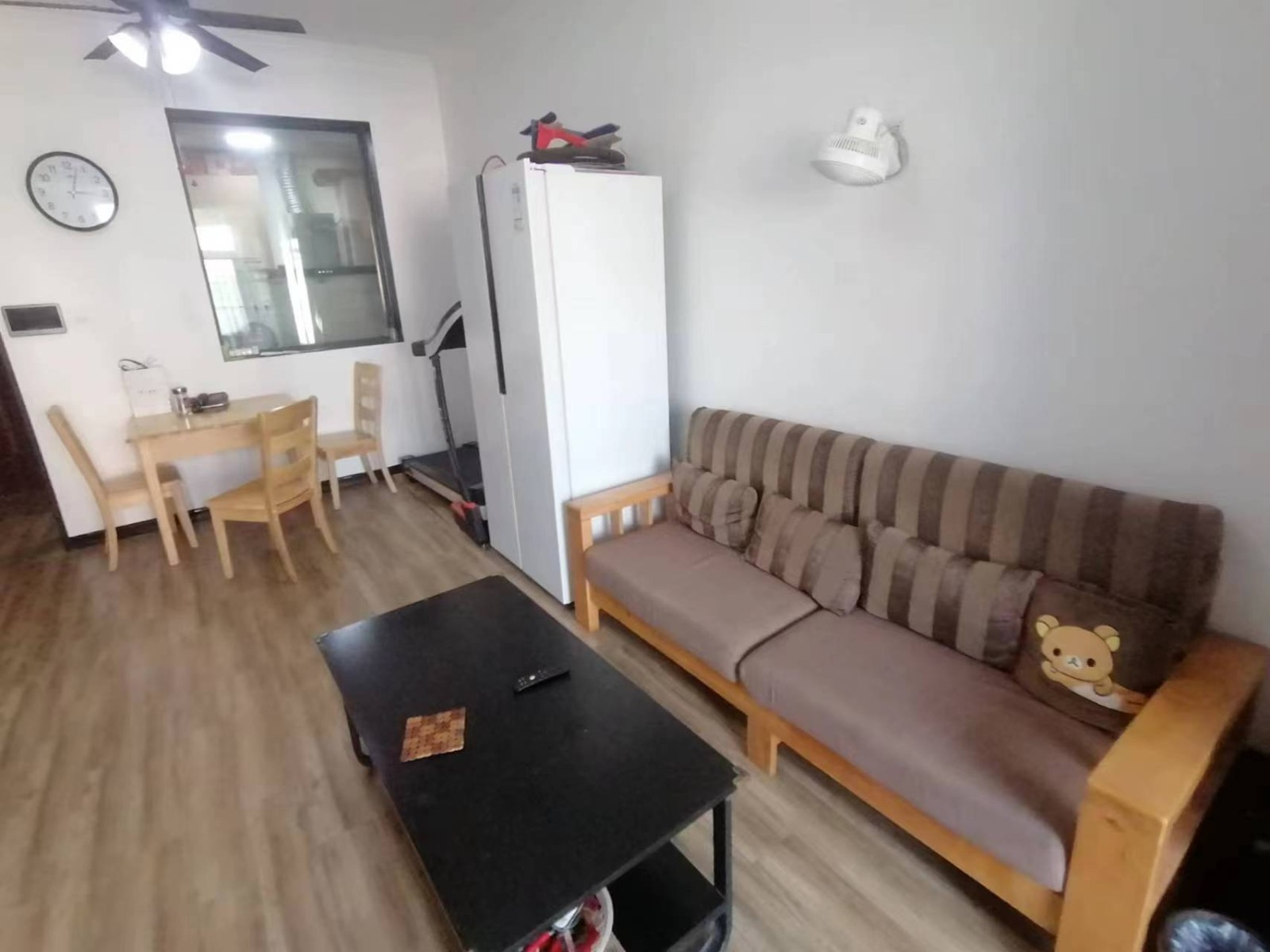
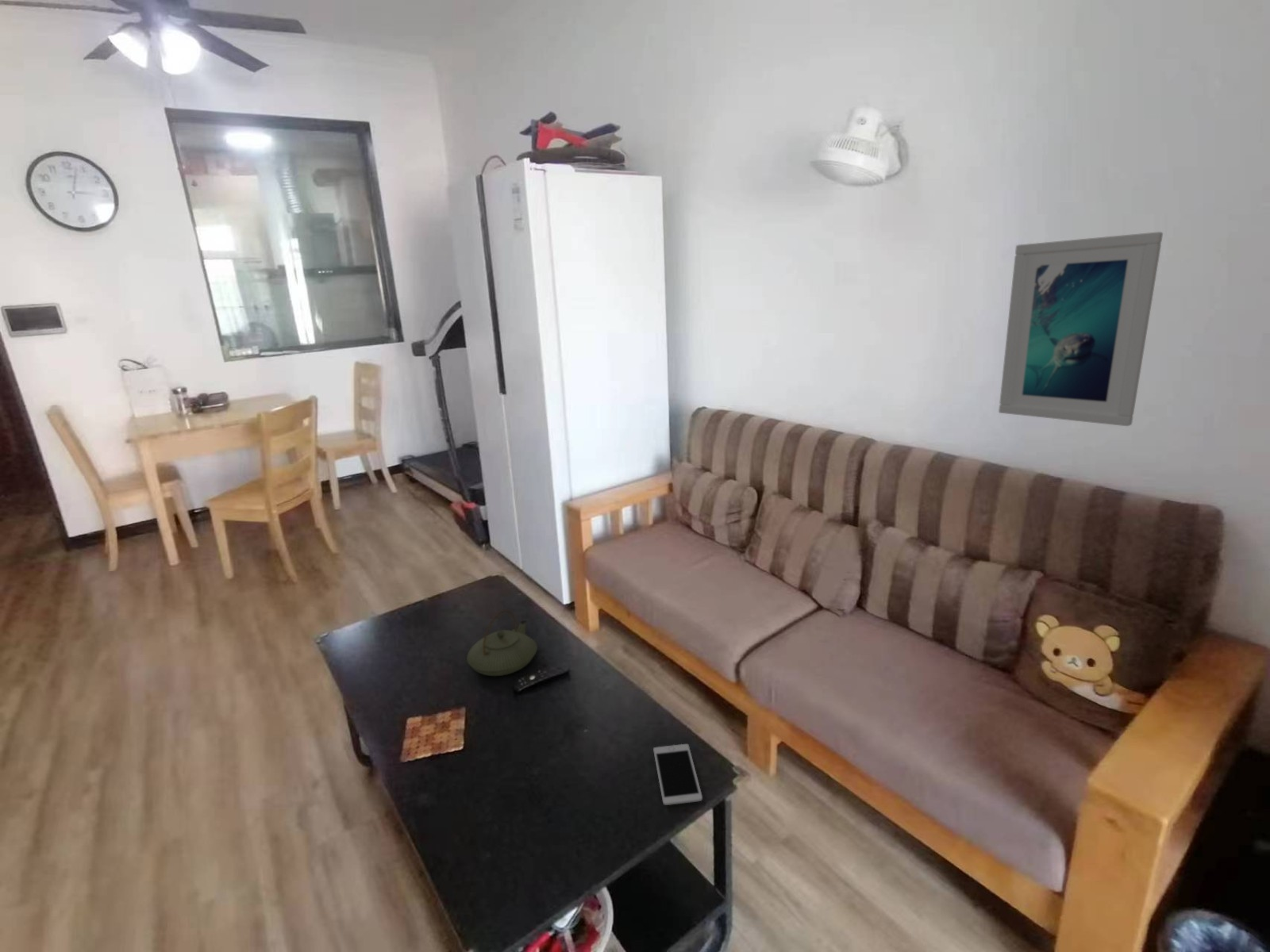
+ teapot (503, 636)
+ cell phone (676, 773)
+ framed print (1072, 332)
